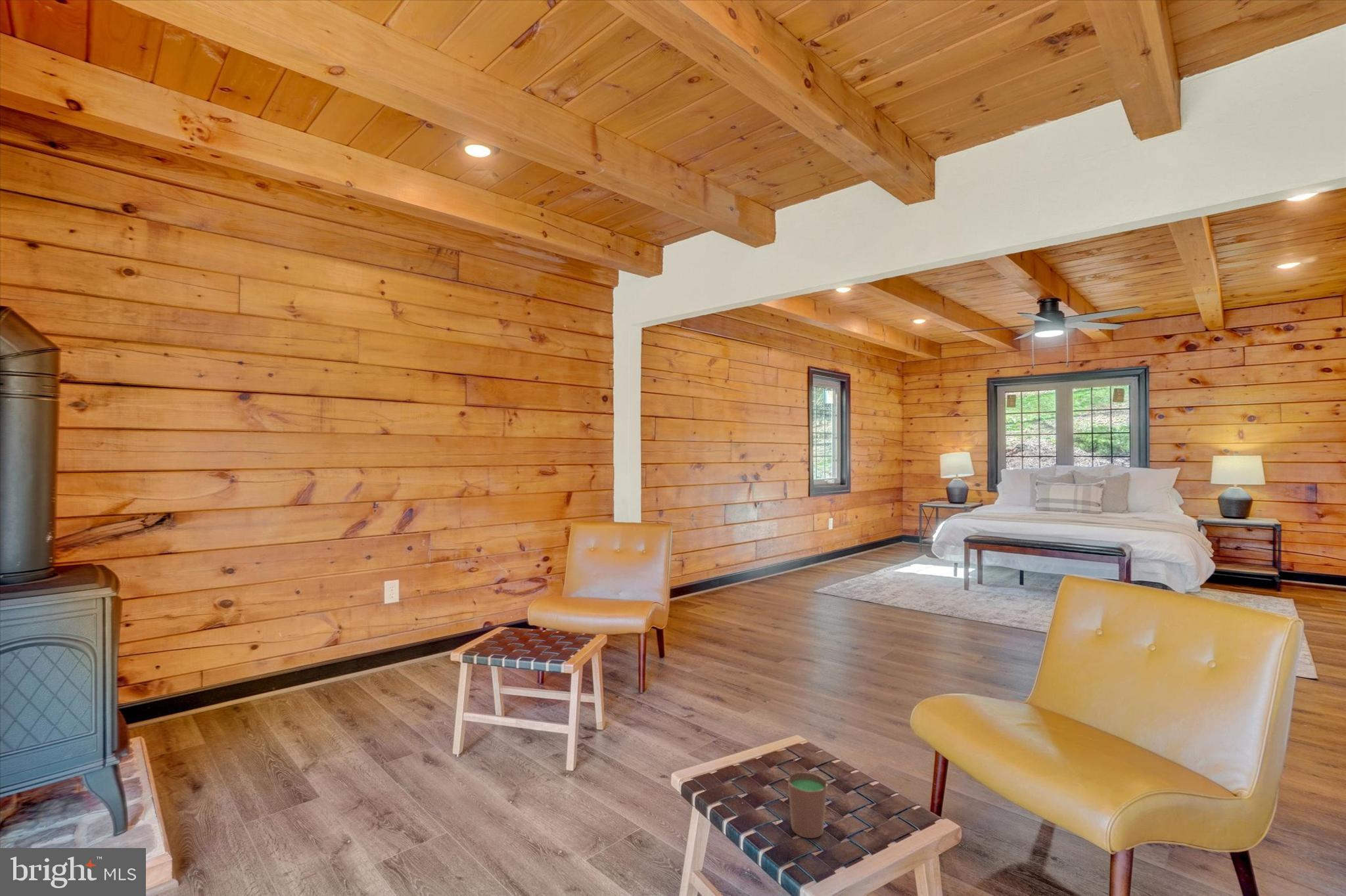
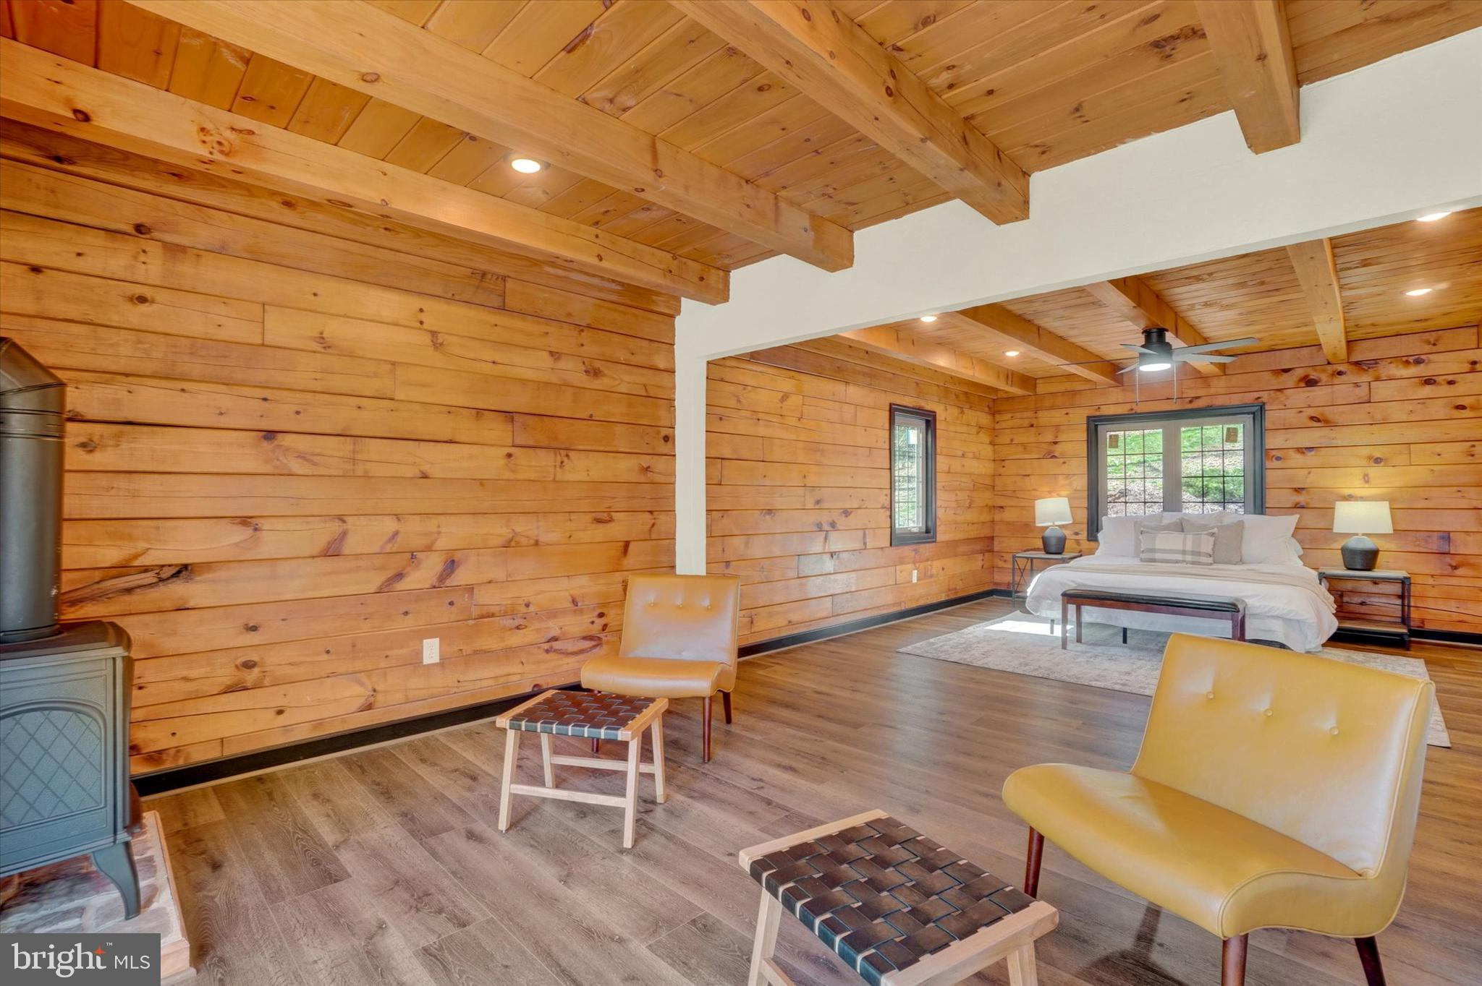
- cup (807, 805)
